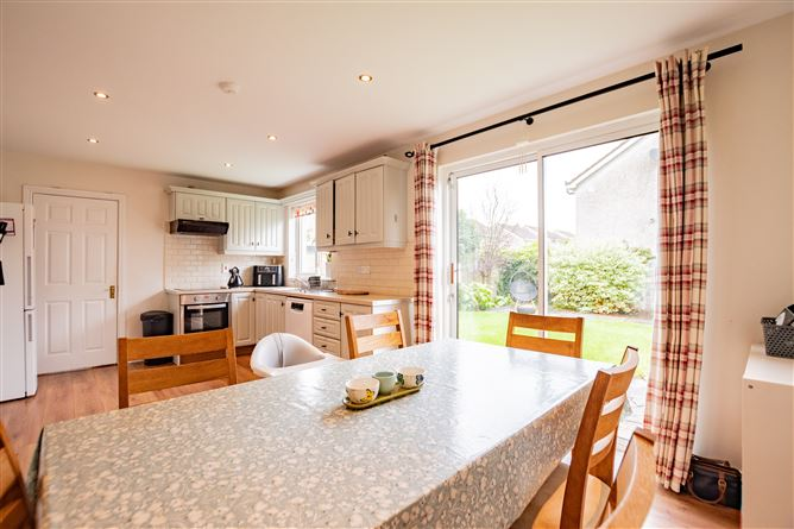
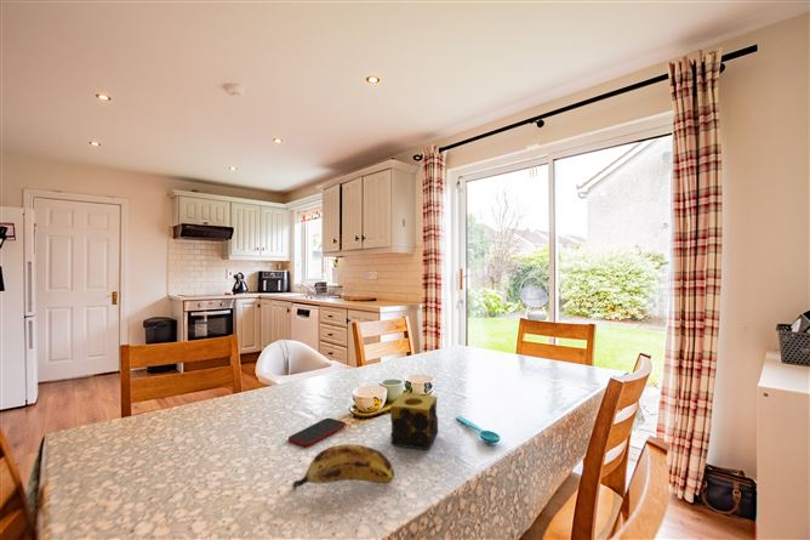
+ candle (415, 420)
+ banana (344, 466)
+ spoon (475, 427)
+ smartphone (318, 431)
